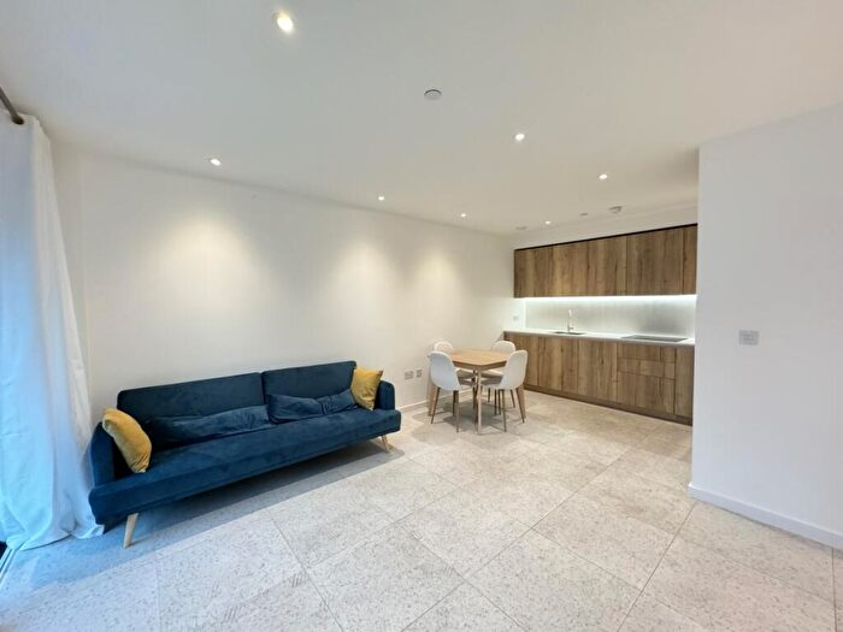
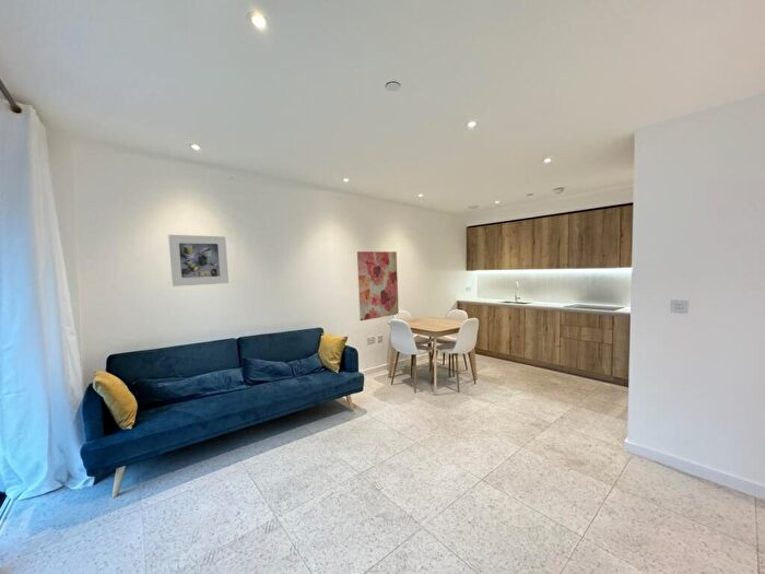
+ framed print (200, 260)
+ wall art (378, 284)
